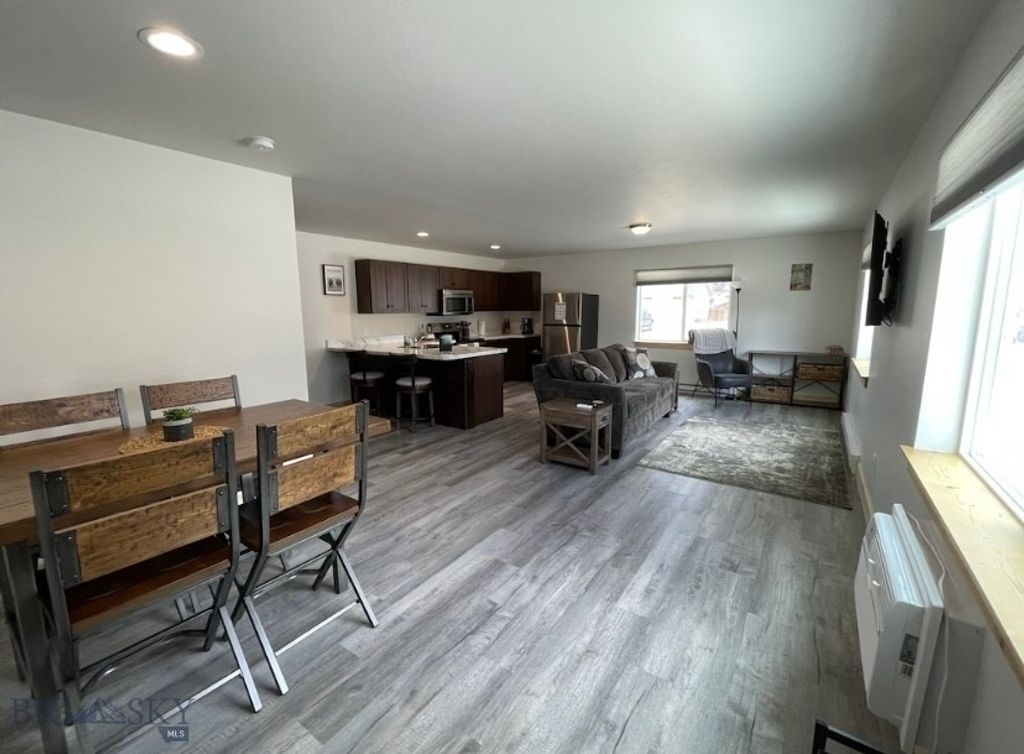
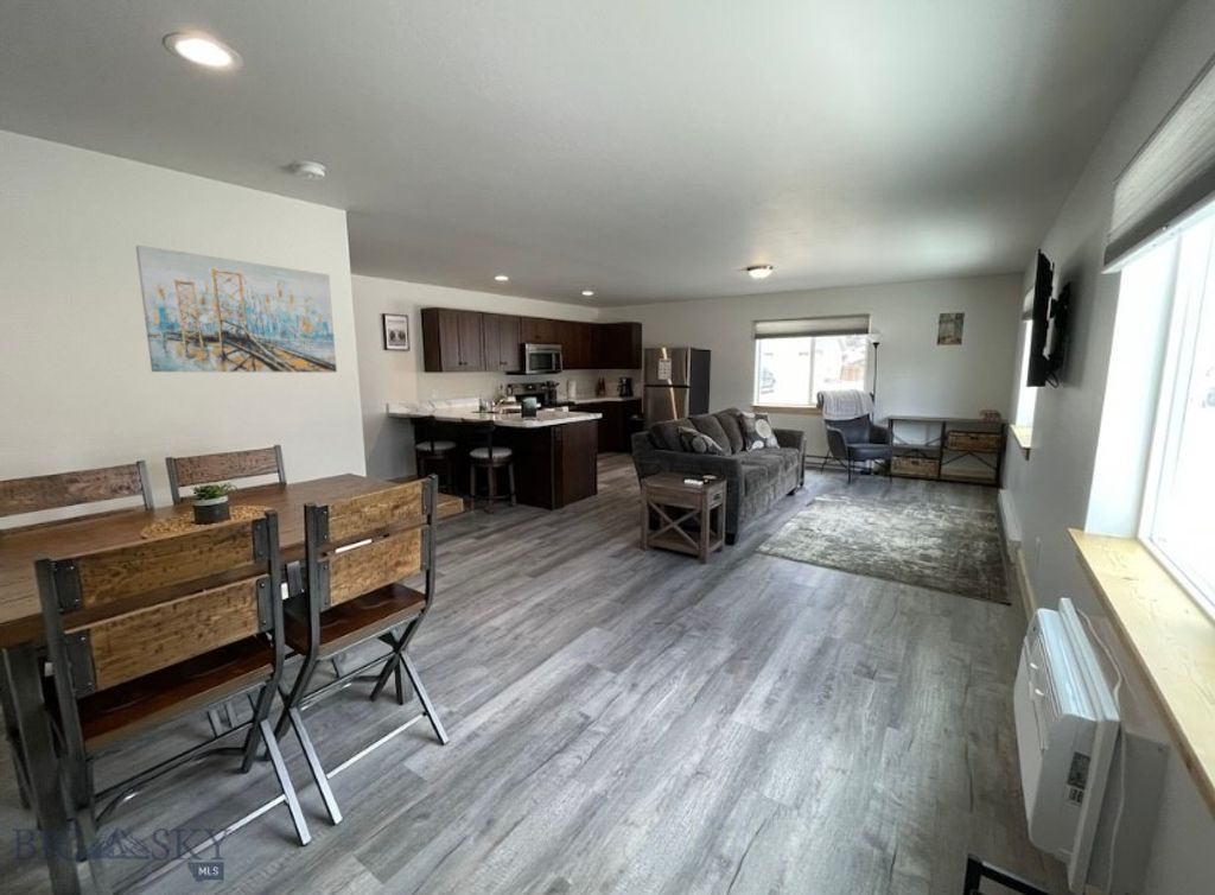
+ wall art (249, 317)
